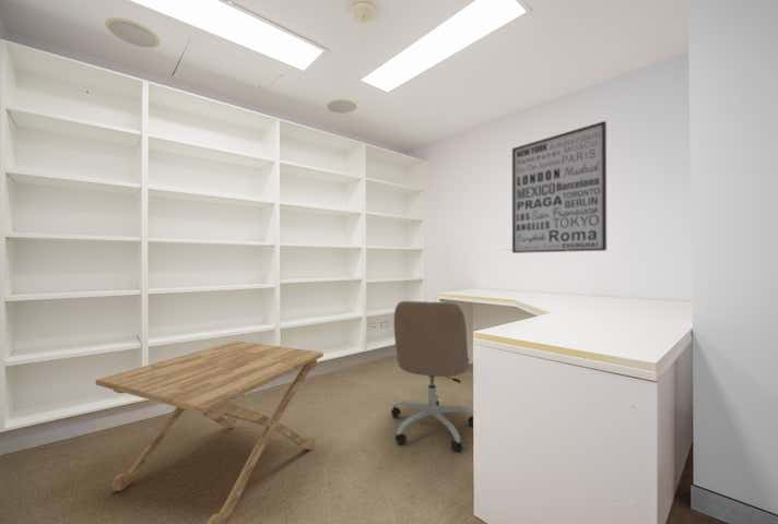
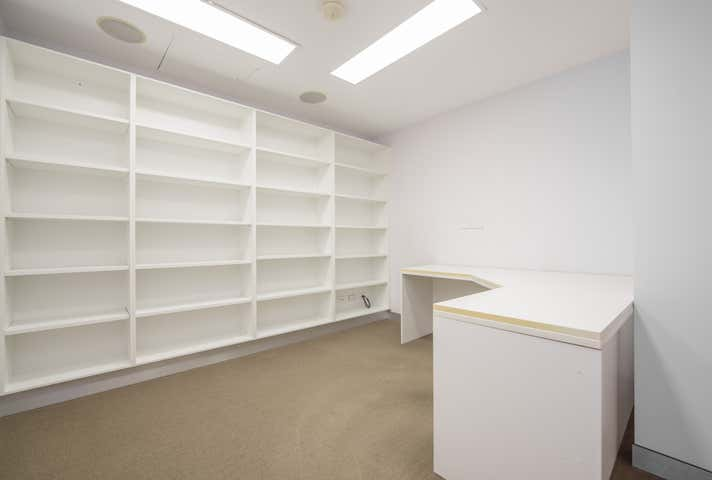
- side table (225, 415)
- wall art (554, 193)
- office chair (432, 361)
